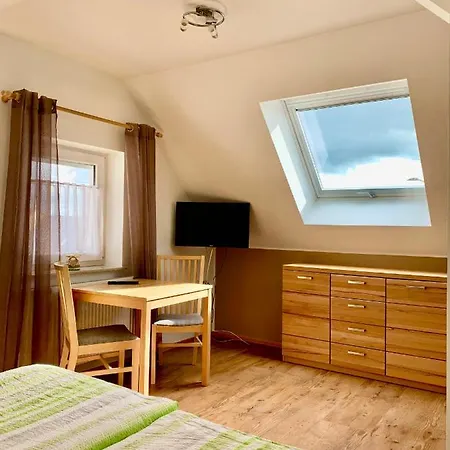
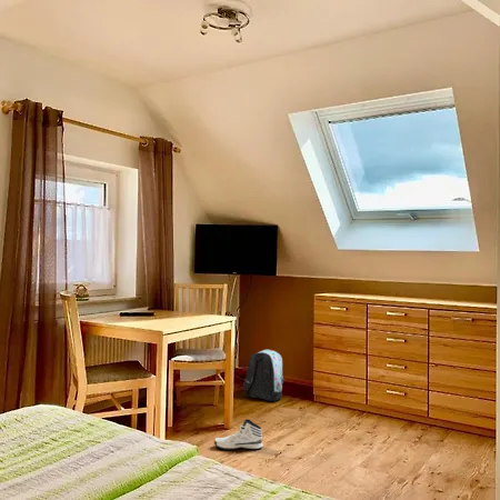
+ sneaker (238, 432)
+ backpack (264, 373)
